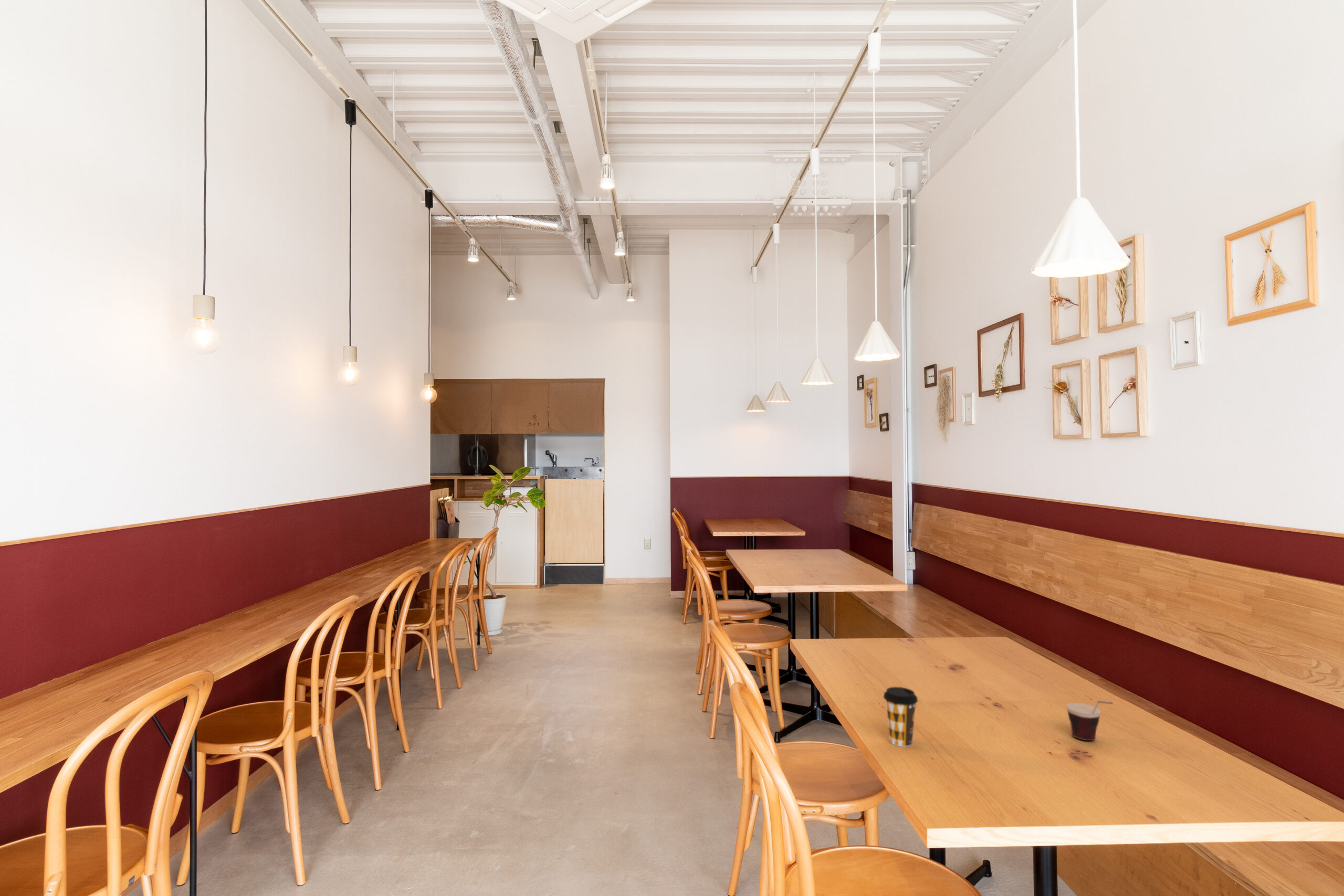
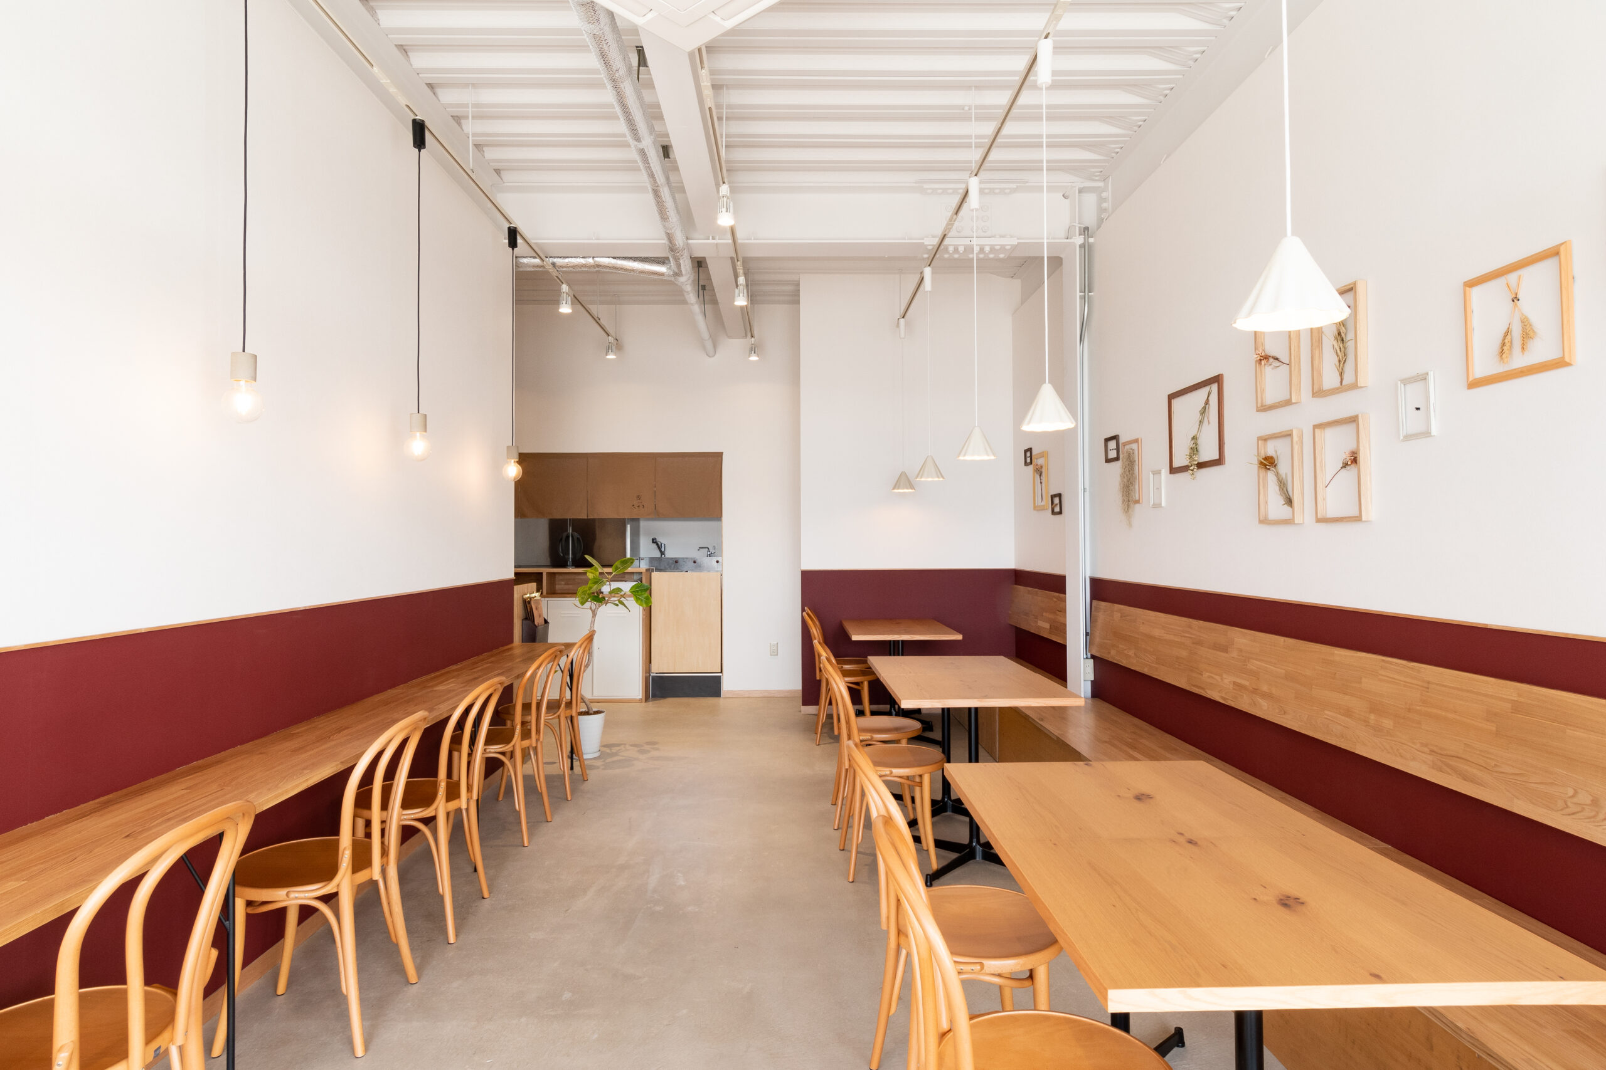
- cup (1092, 717)
- coffee cup (900, 716)
